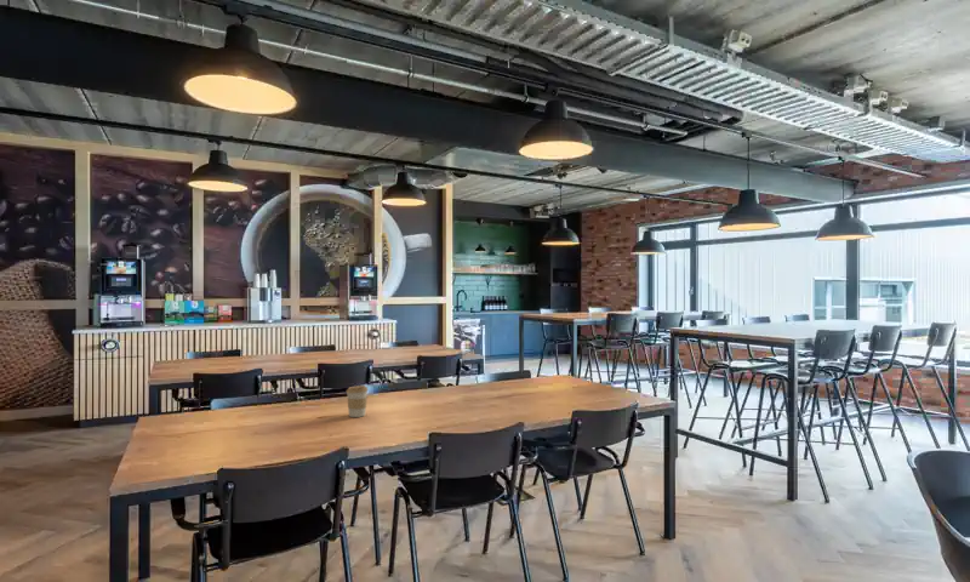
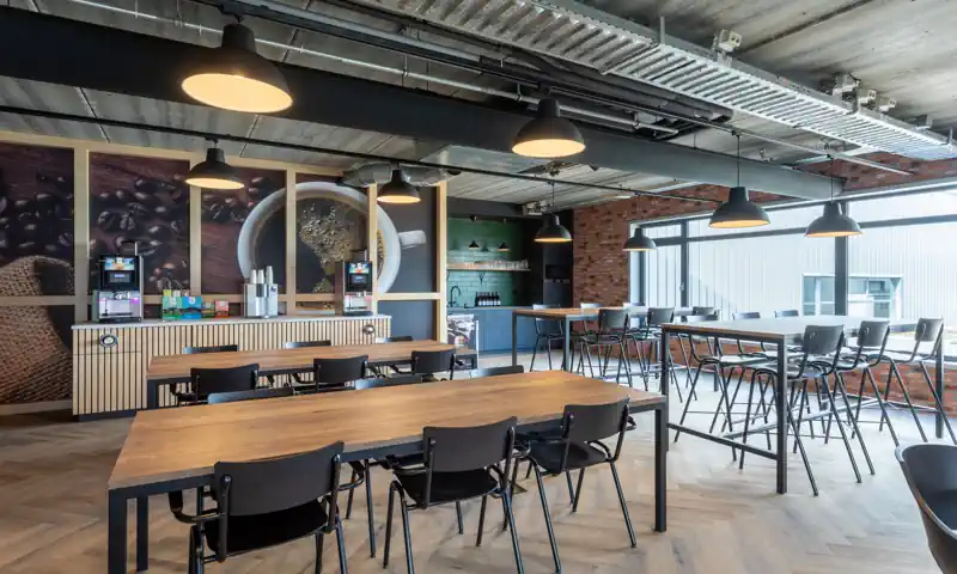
- coffee cup (356, 400)
